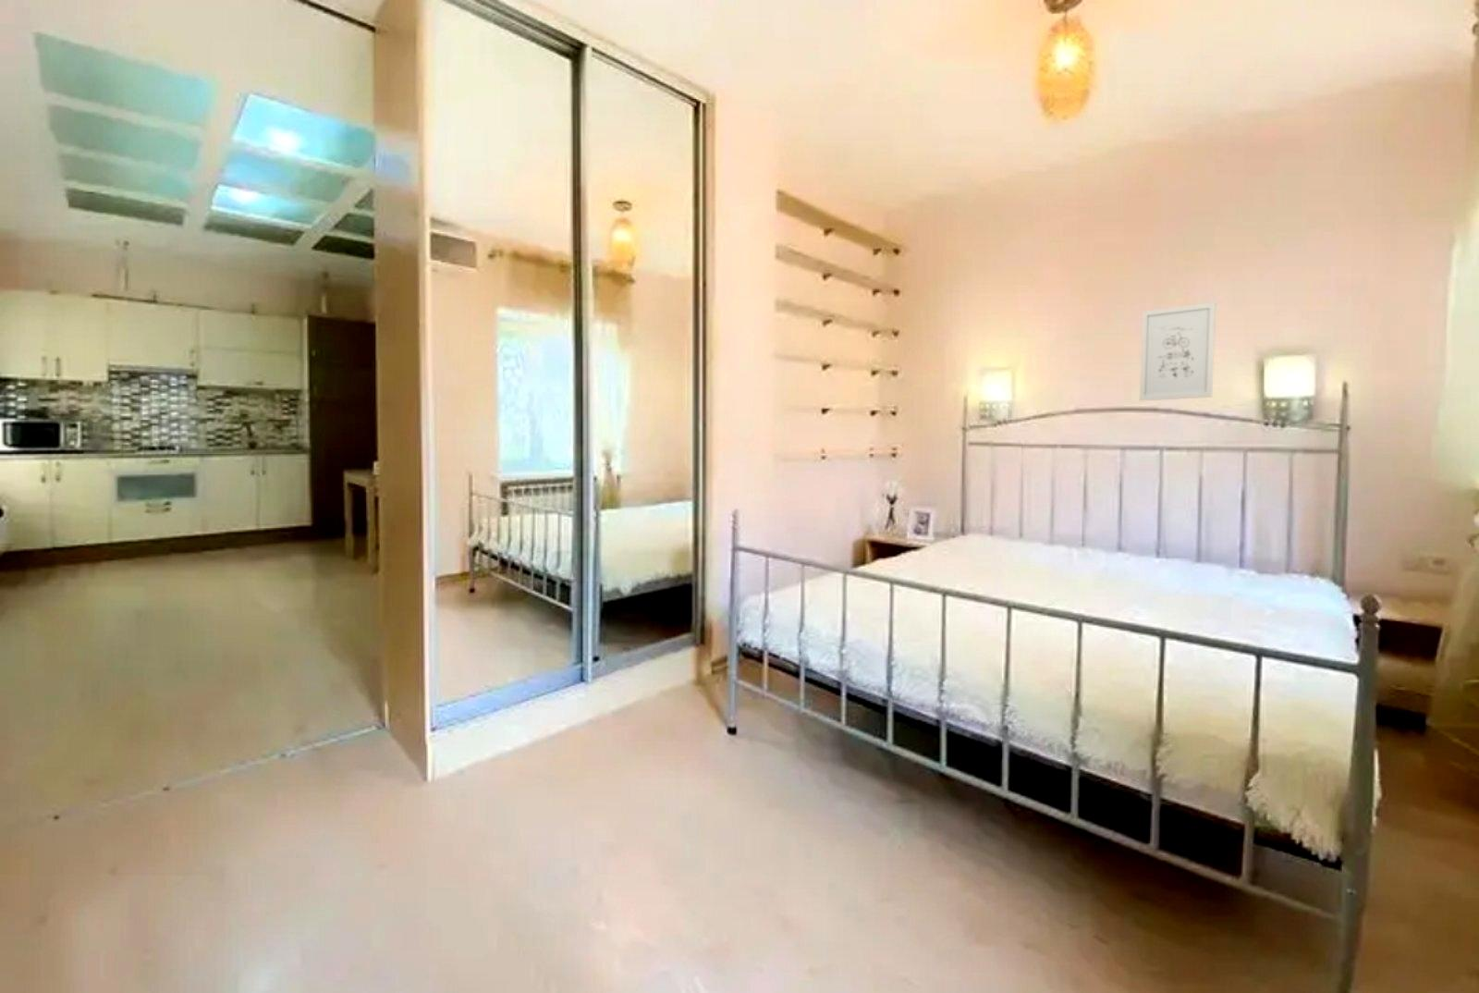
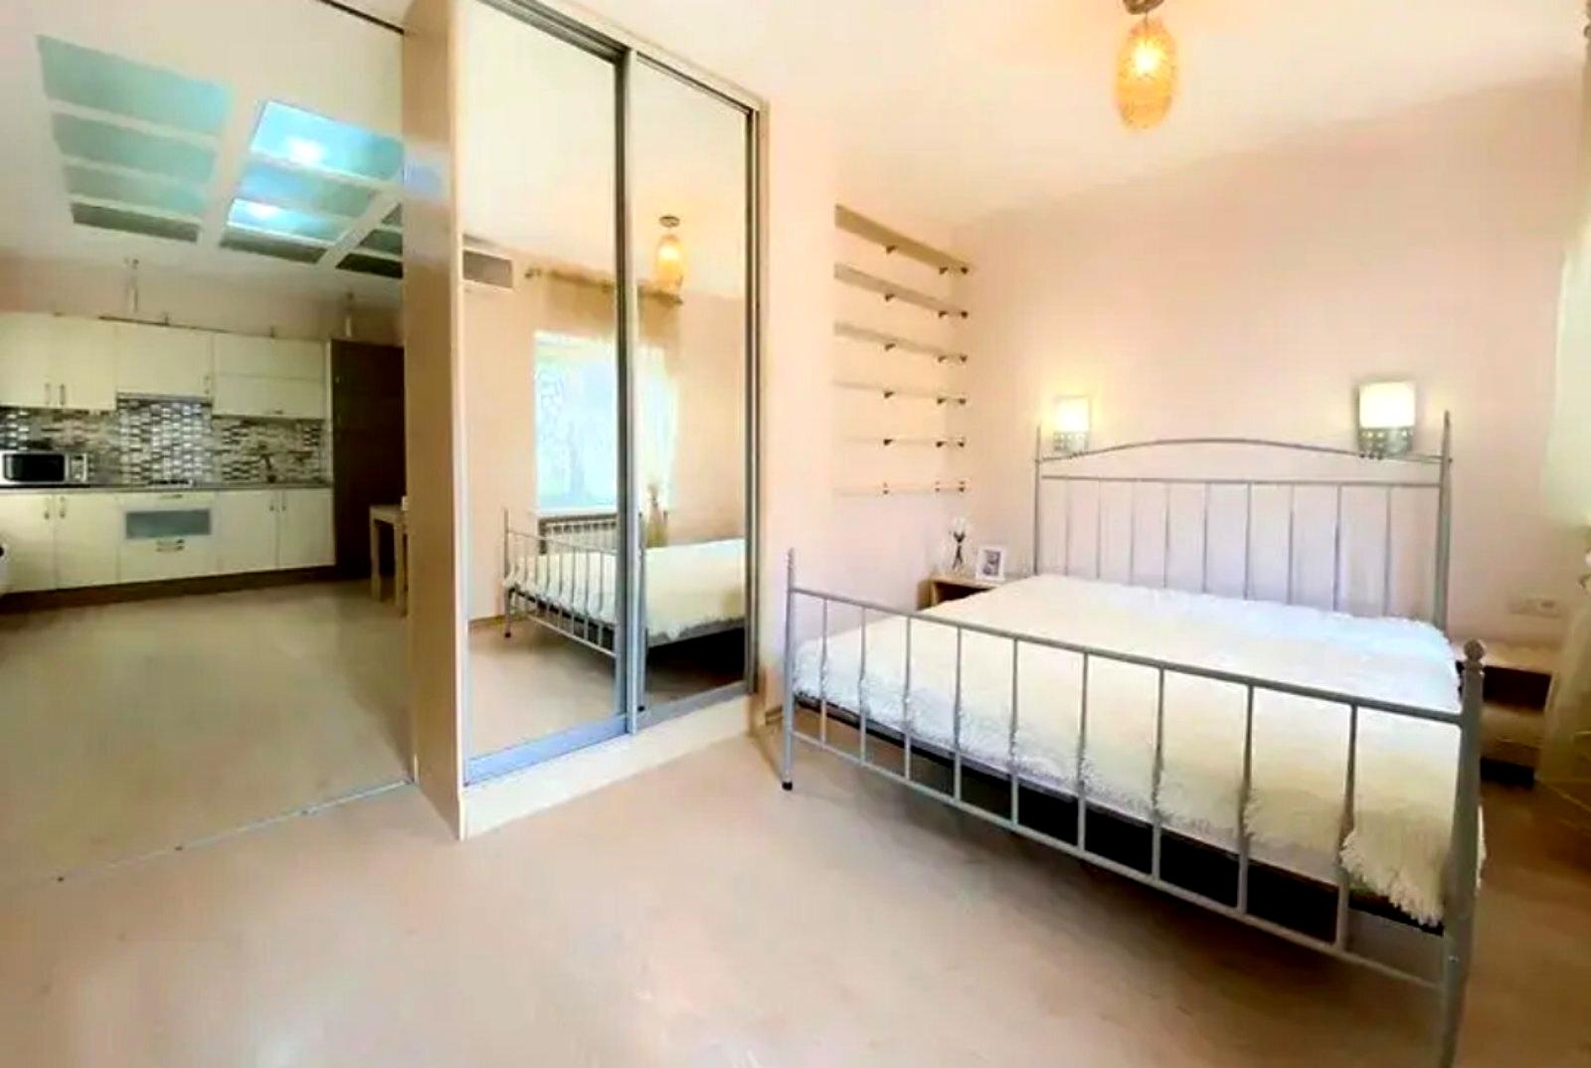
- wall art (1175, 352)
